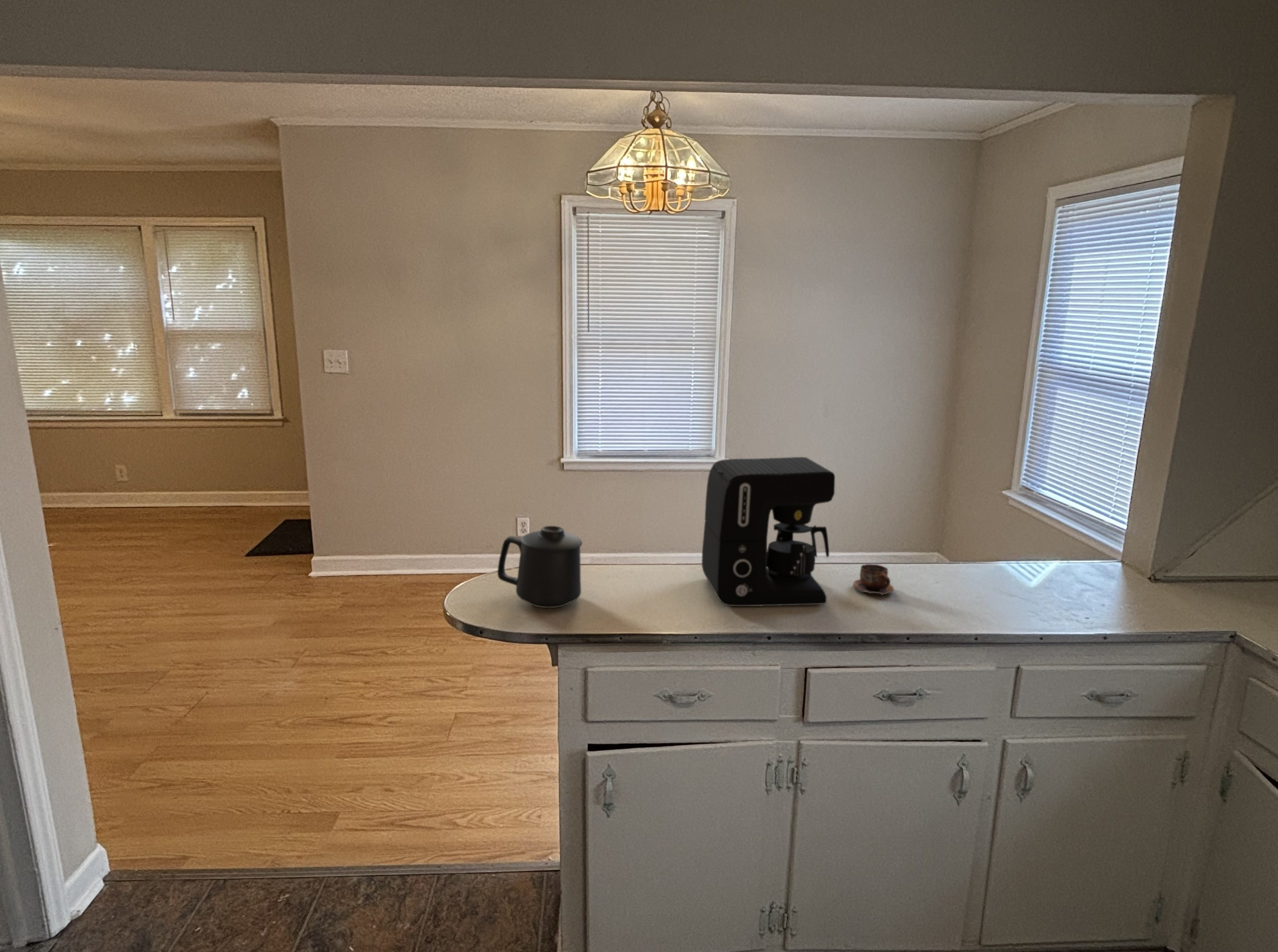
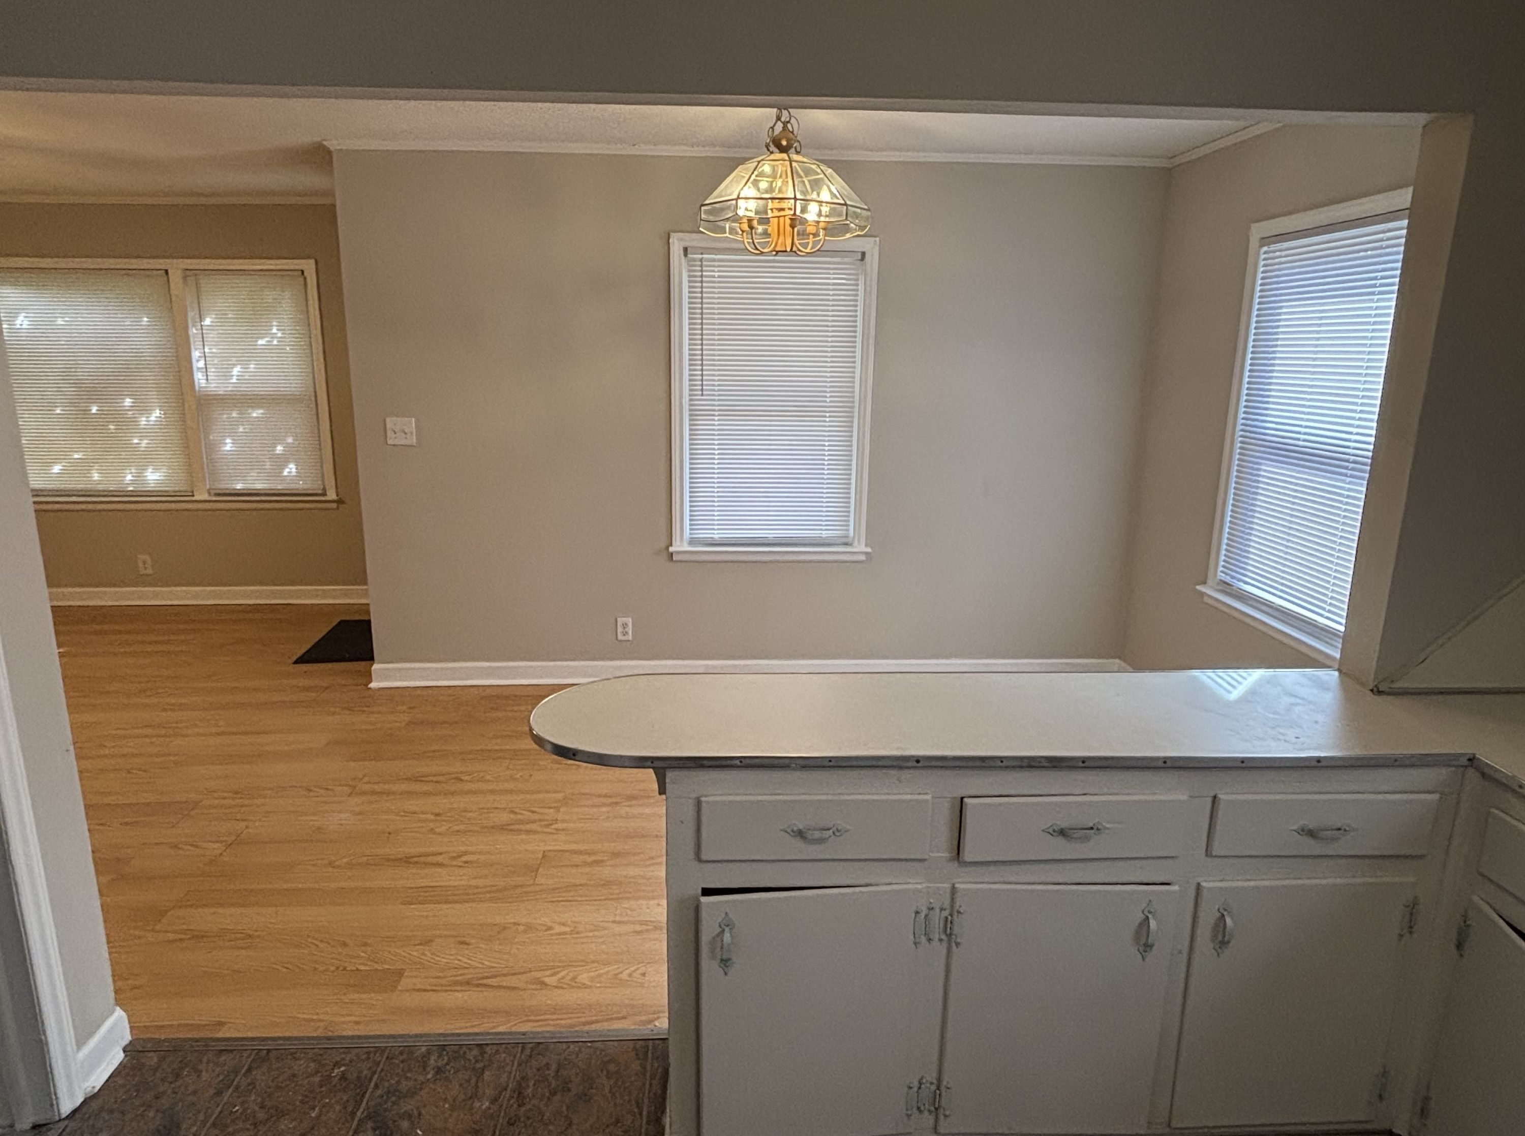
- coffee maker (774, 529)
- mug (540, 564)
- cup (874, 579)
